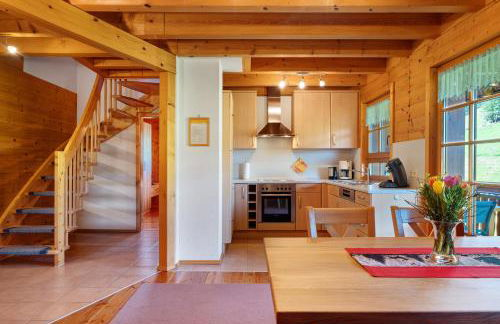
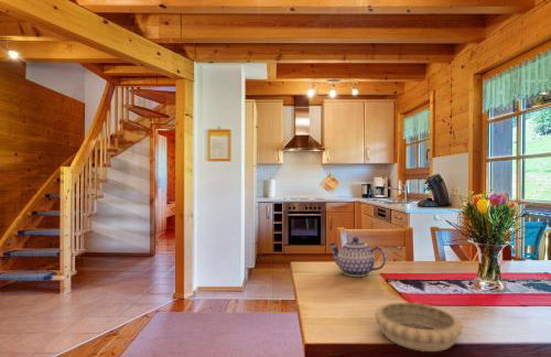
+ decorative bowl (417, 324)
+ teapot (355, 255)
